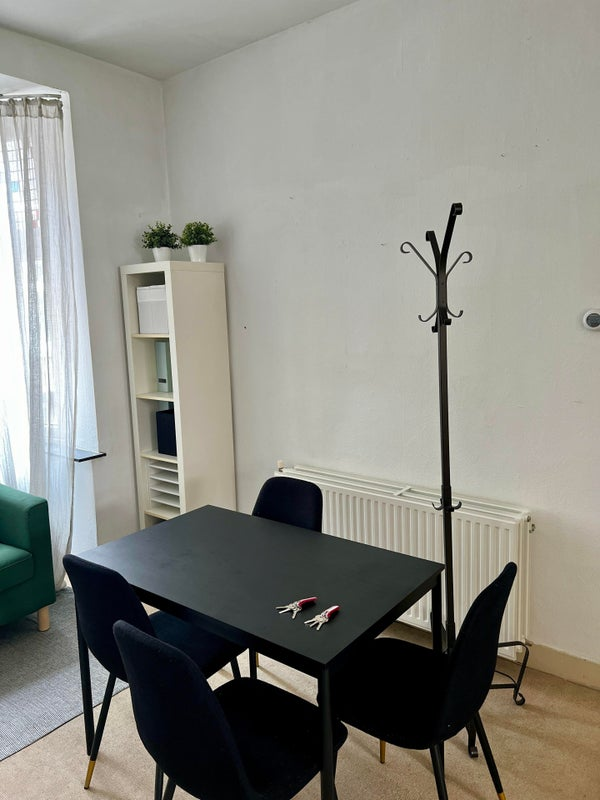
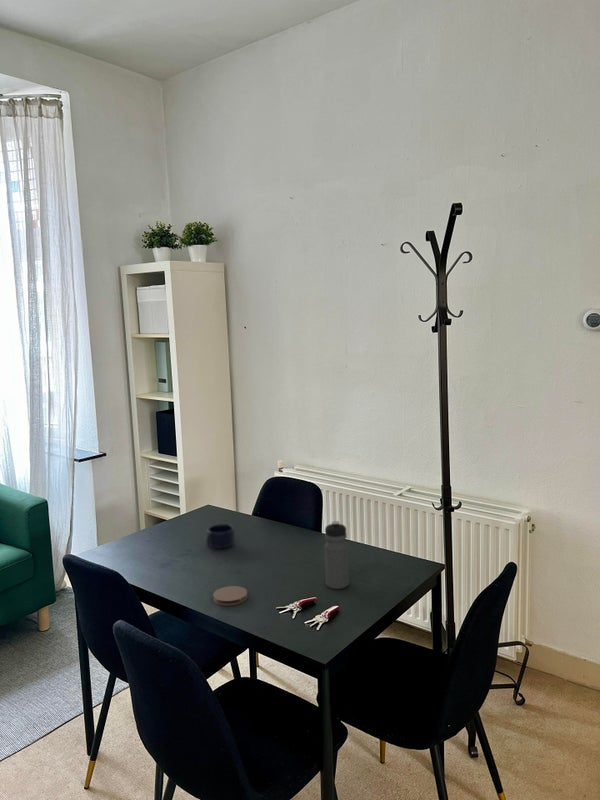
+ water bottle (336, 553)
+ coaster (230, 595)
+ mug (218, 538)
